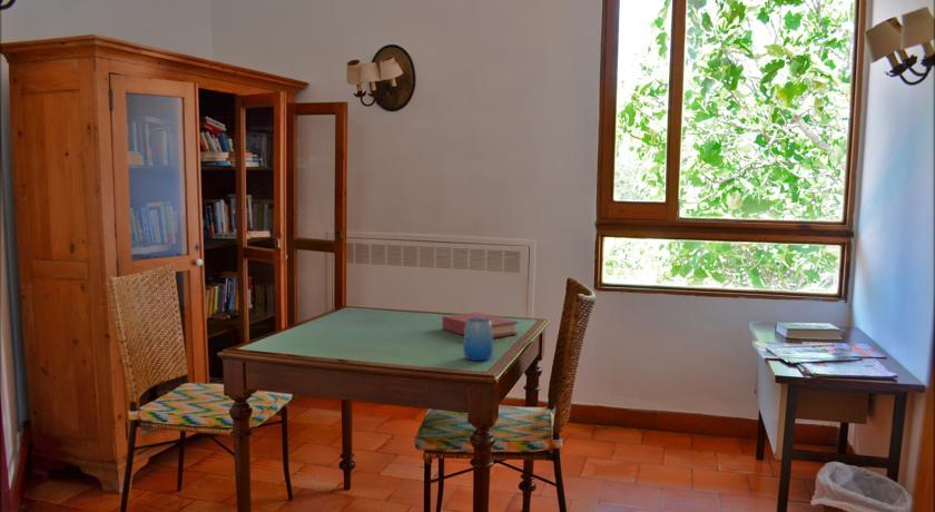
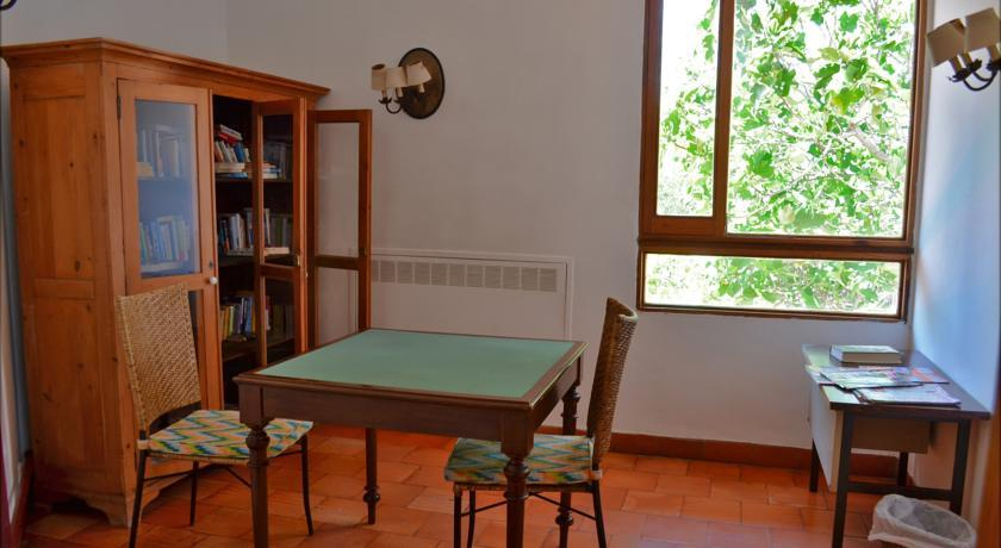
- cup (478, 338)
- book (479, 317)
